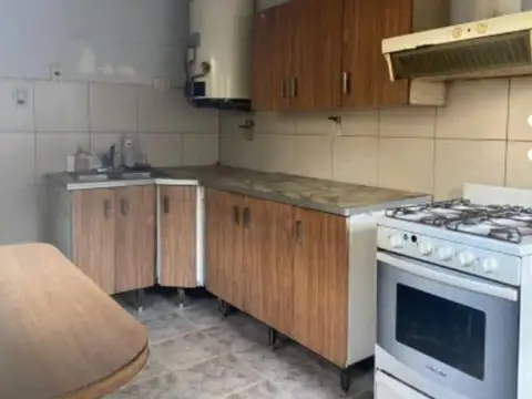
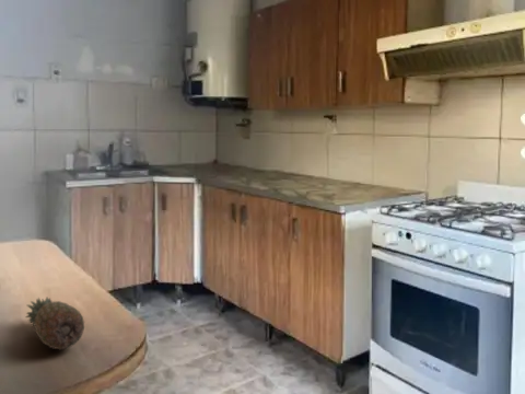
+ fruit (51, 316)
